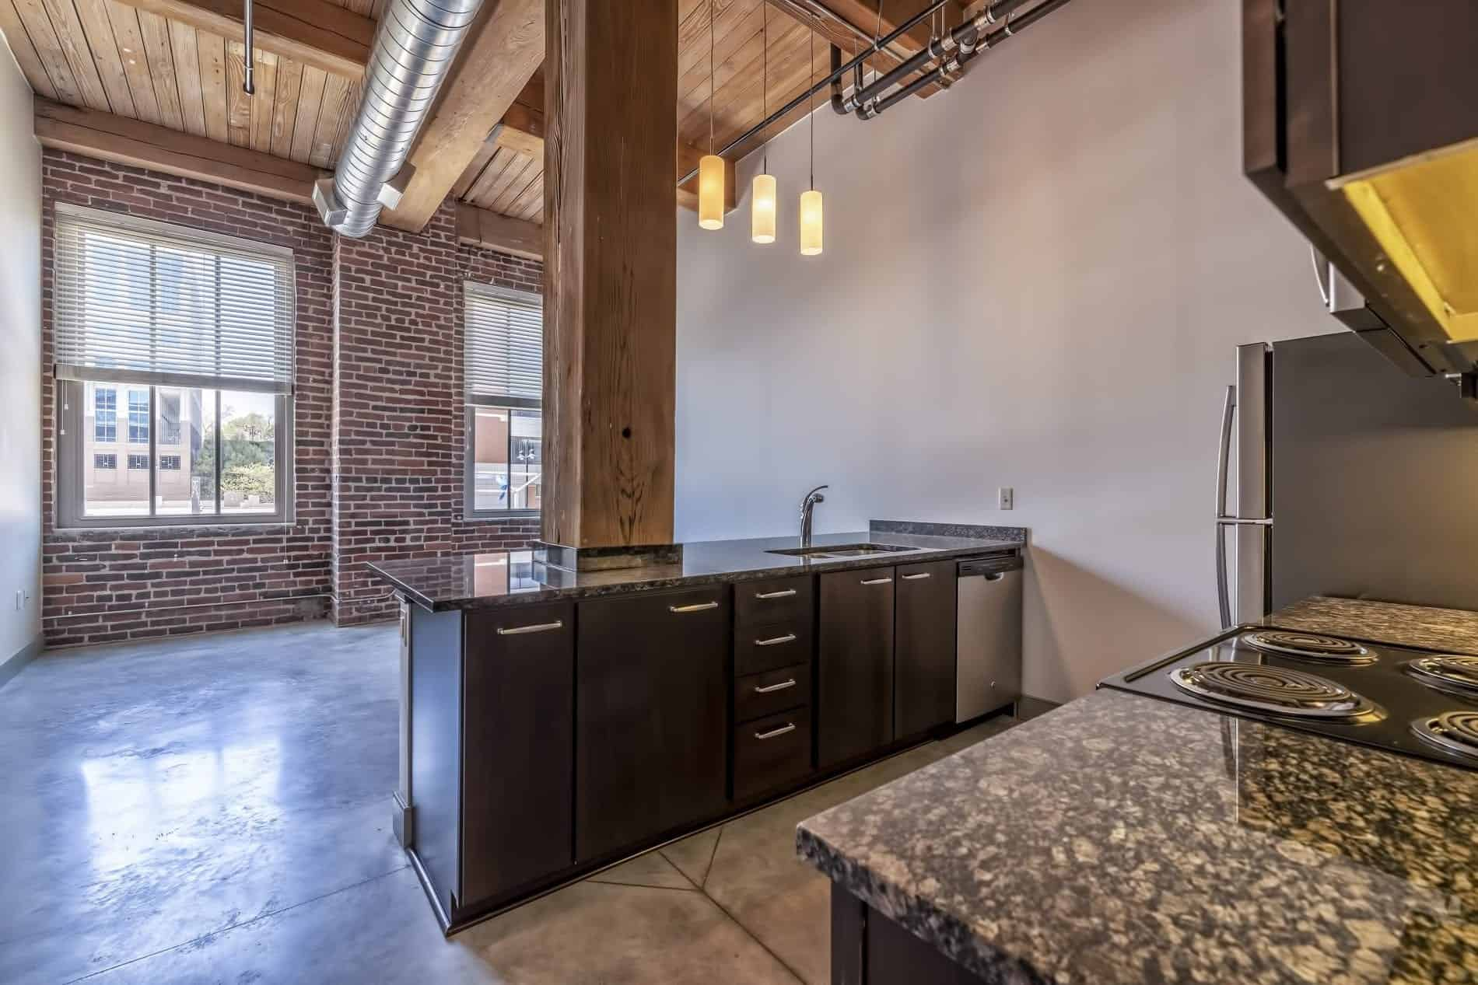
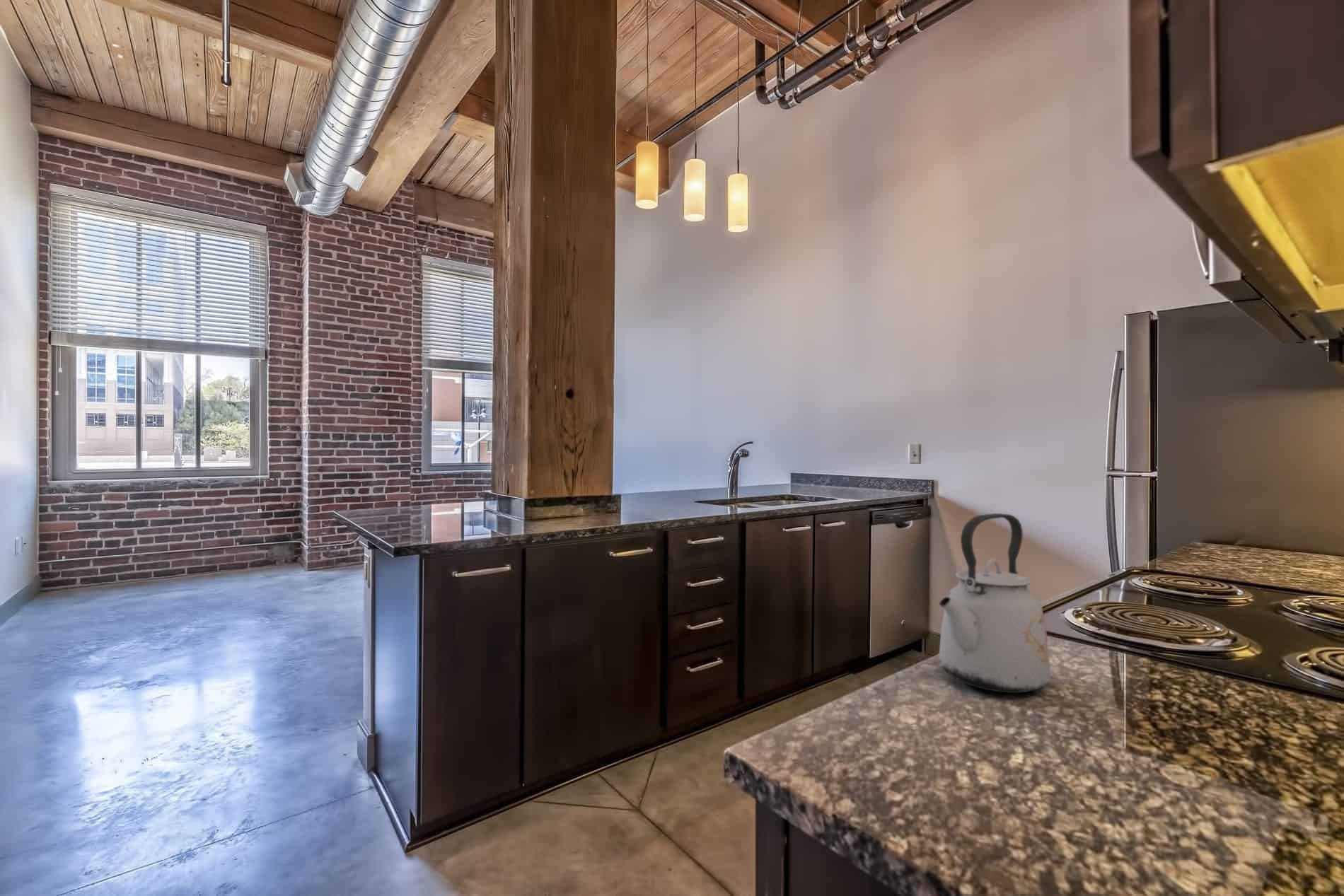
+ kettle (982, 600)
